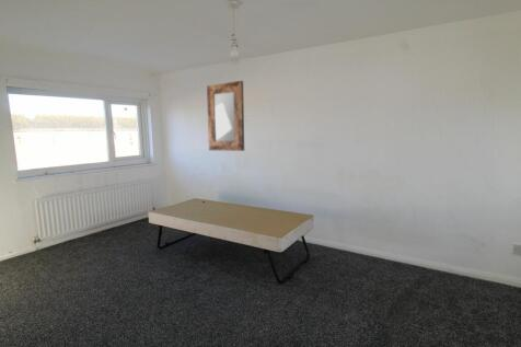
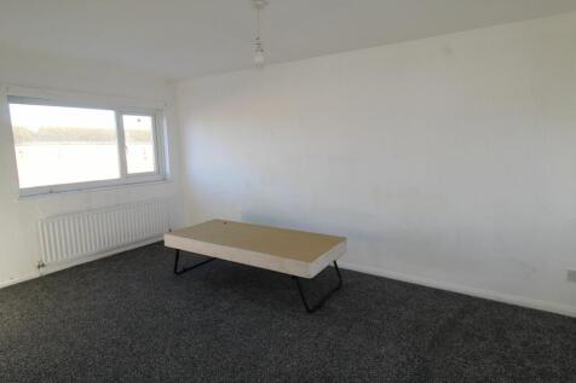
- home mirror (224, 117)
